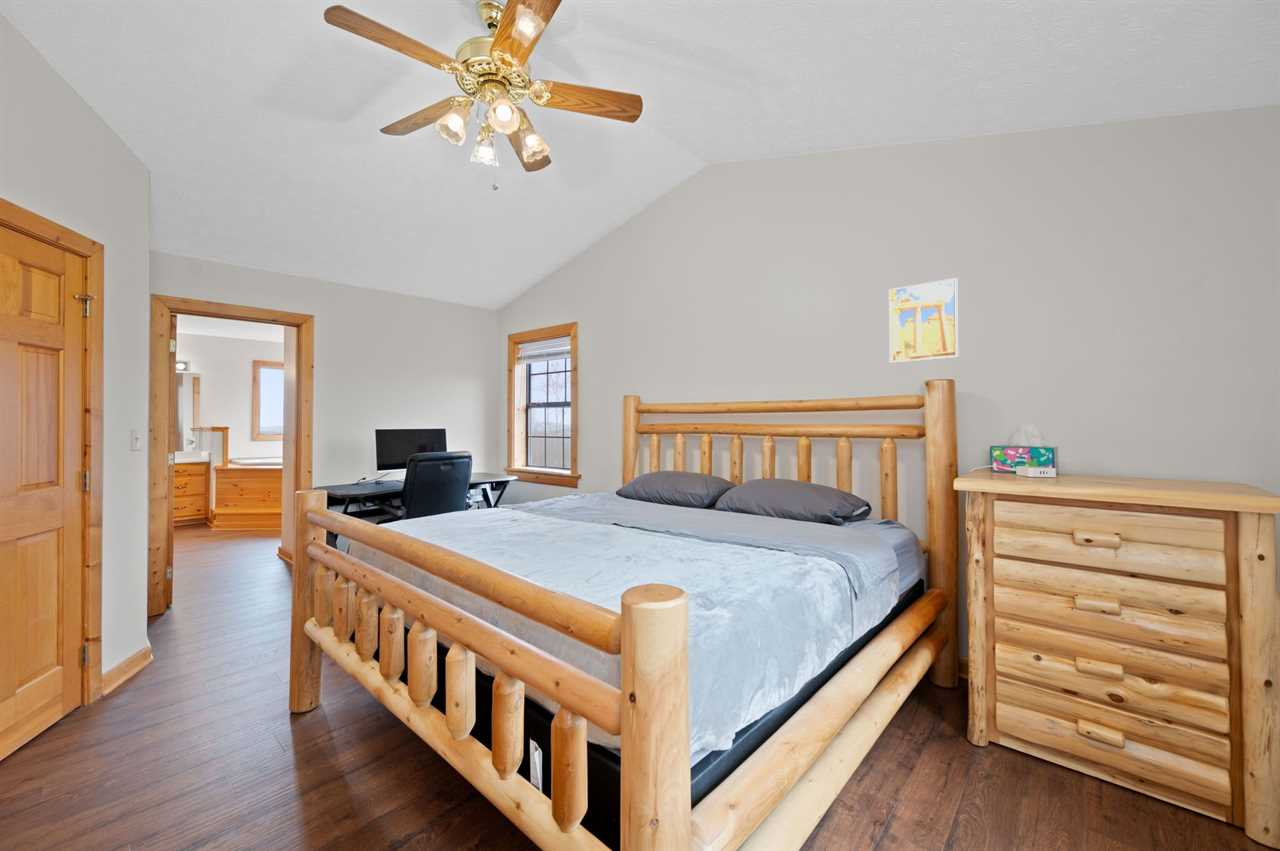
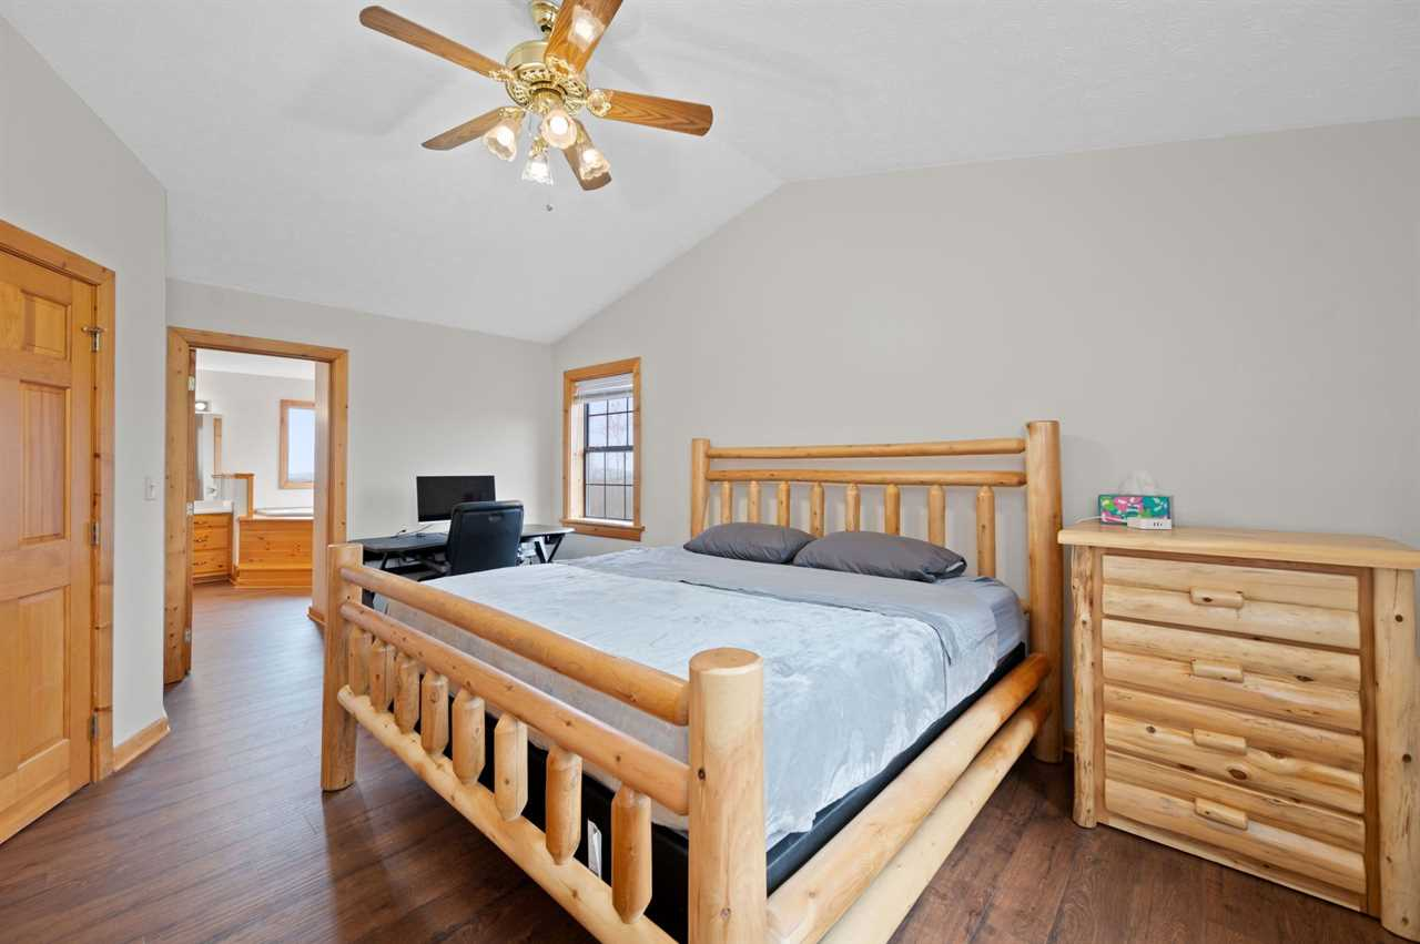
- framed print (922, 322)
